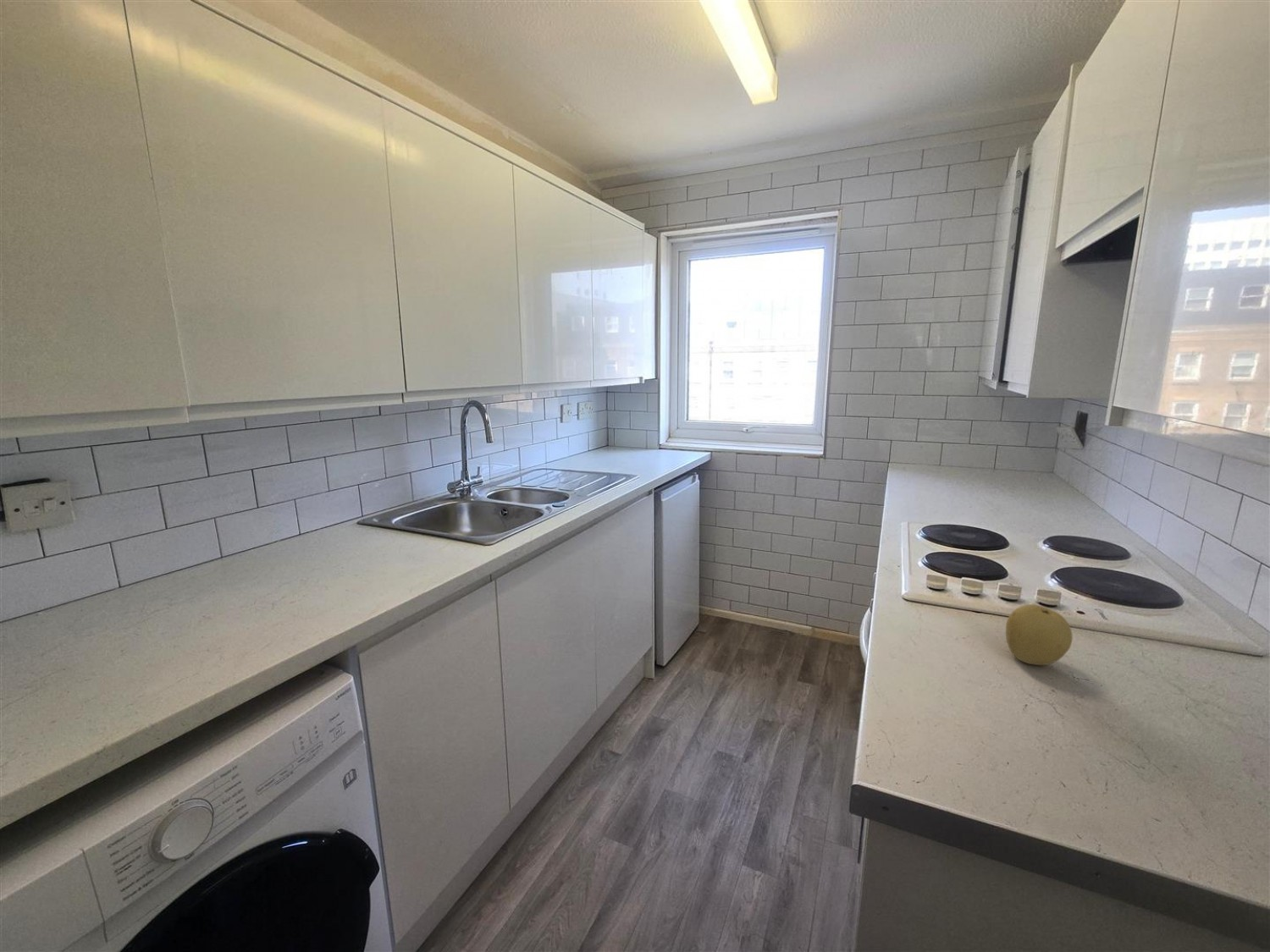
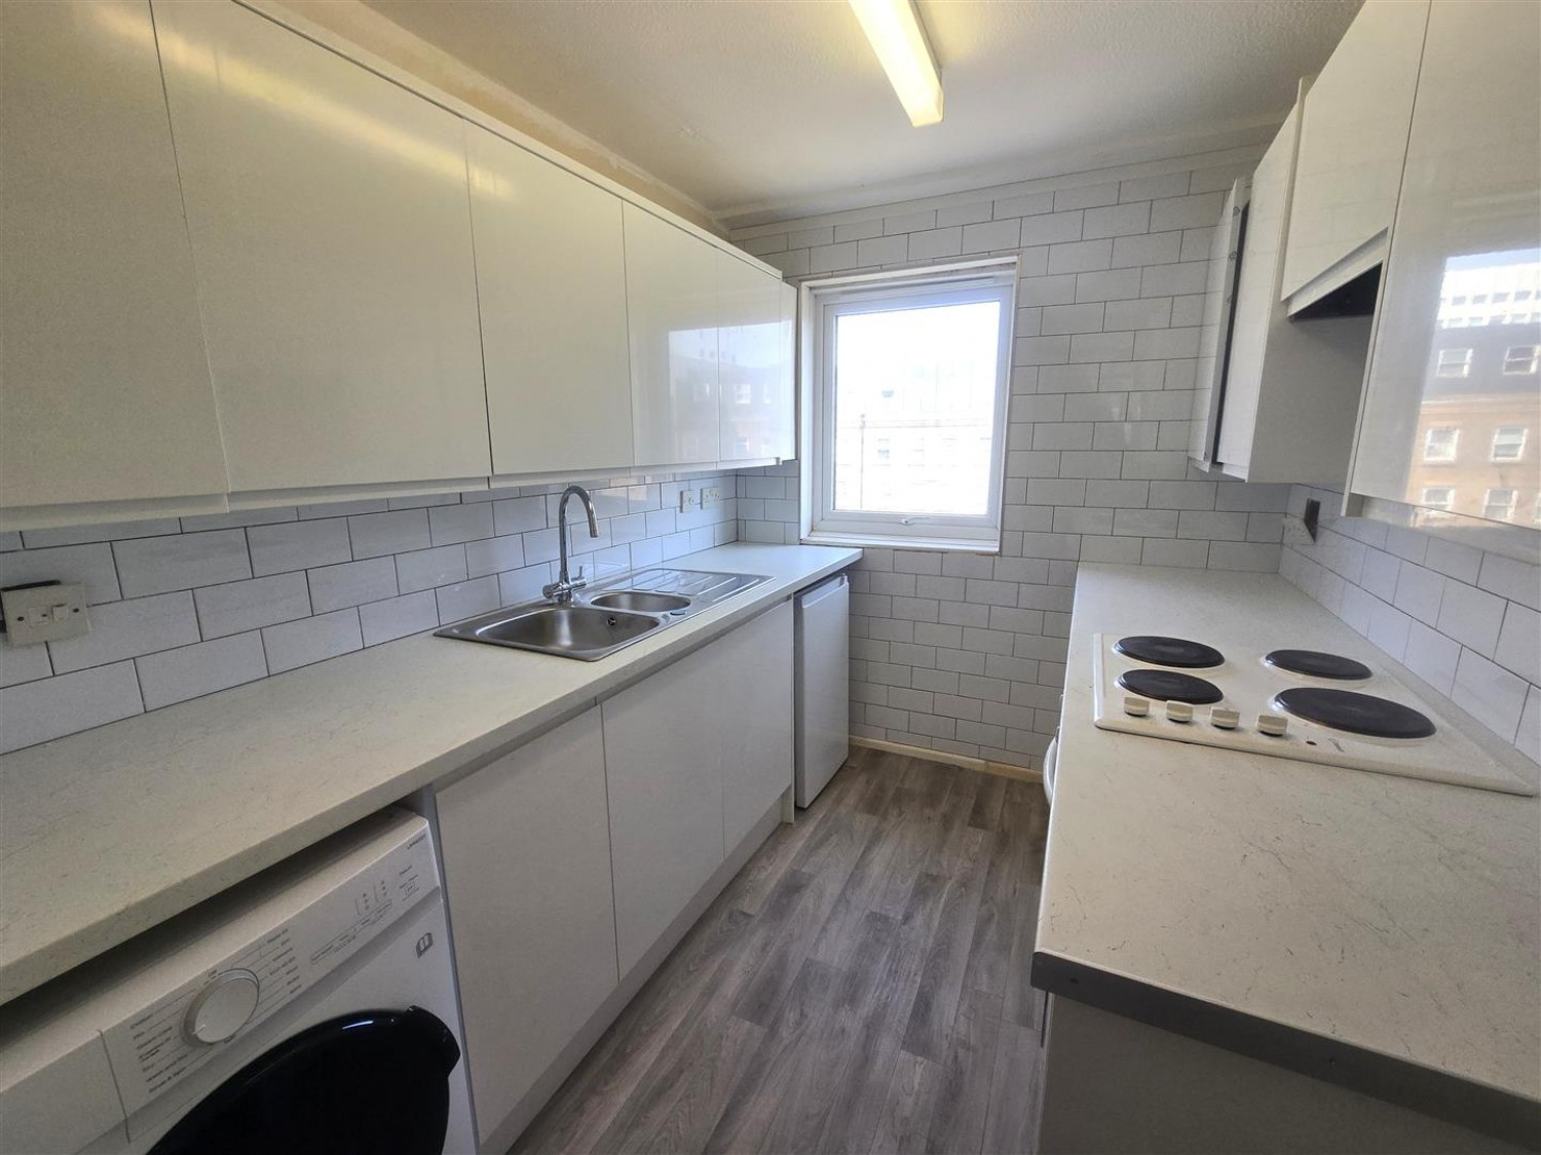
- fruit (1037, 635)
